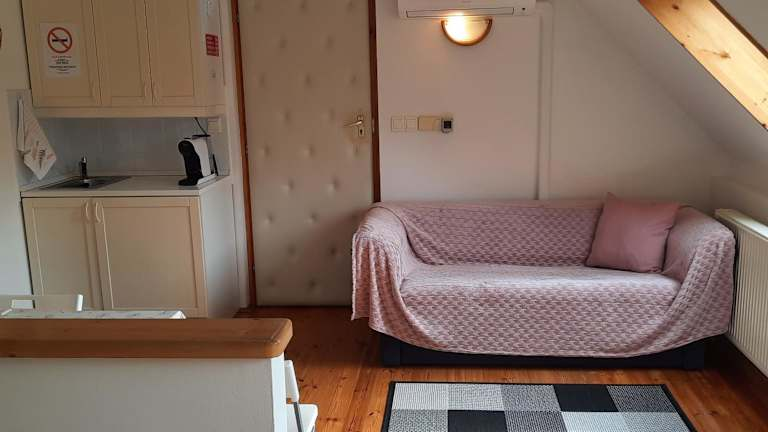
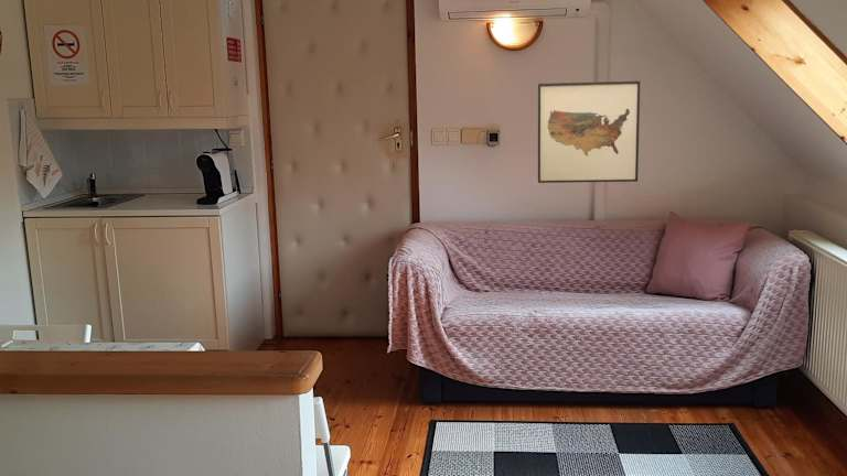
+ wall art (588, 132)
